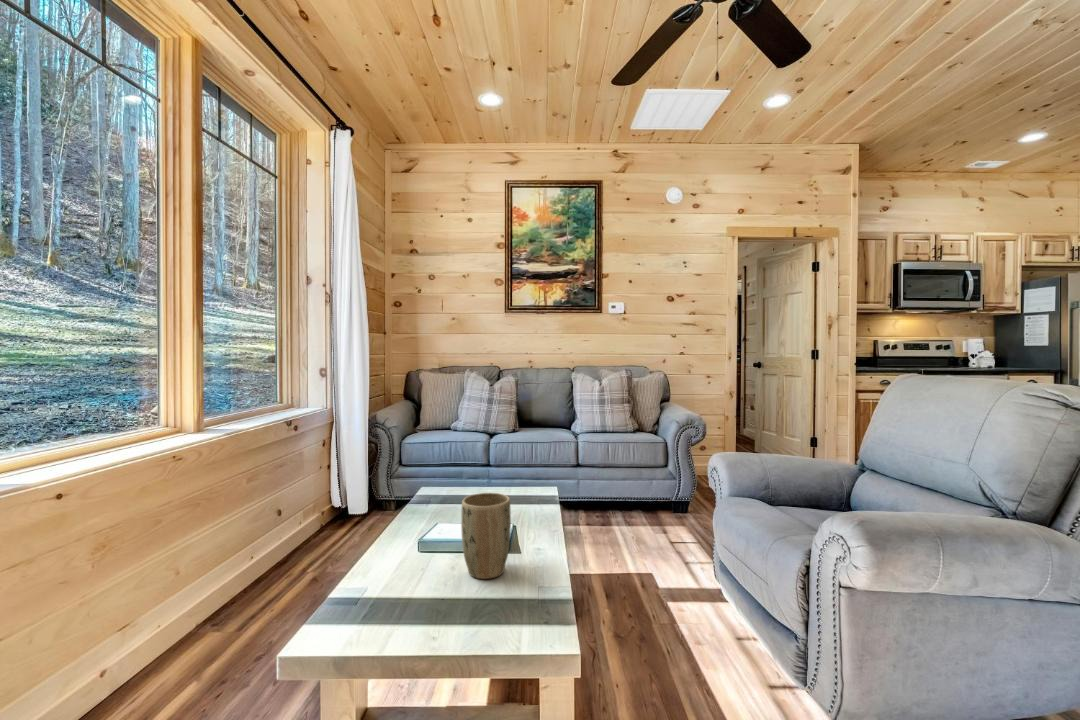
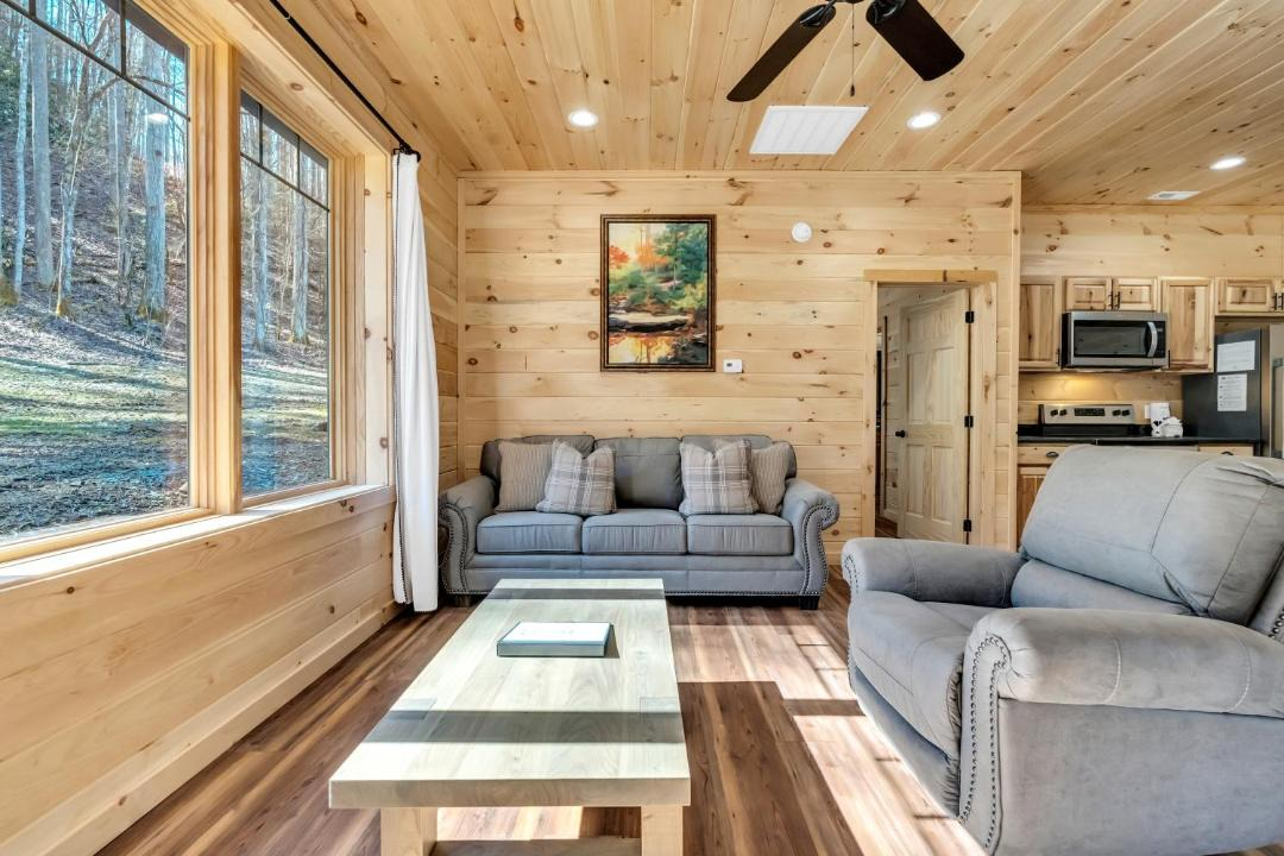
- plant pot (486, 535)
